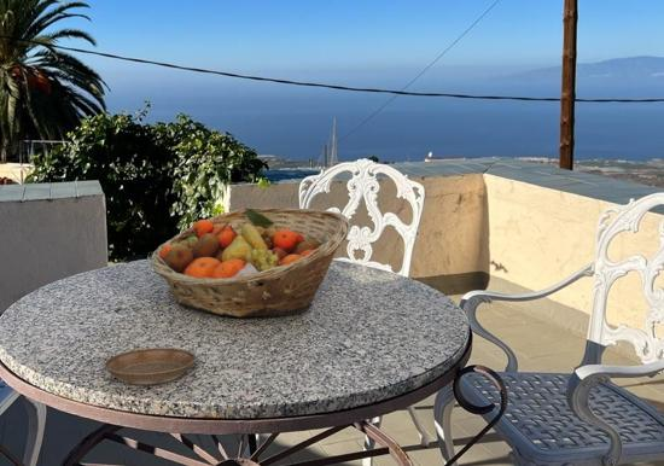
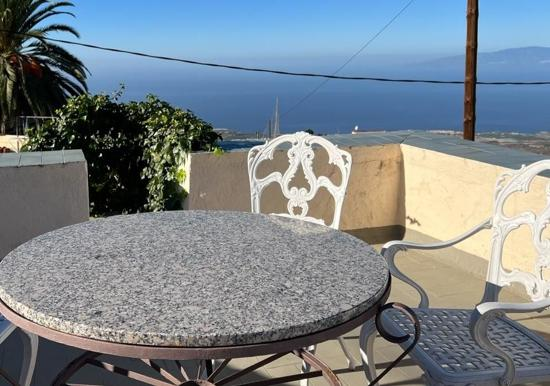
- saucer (151, 367)
- fruit basket (250, 256)
